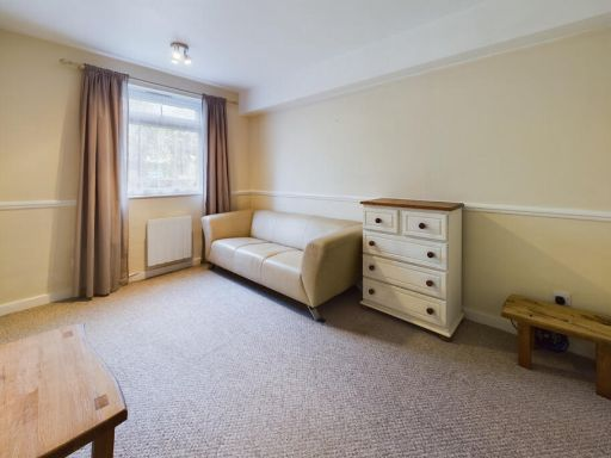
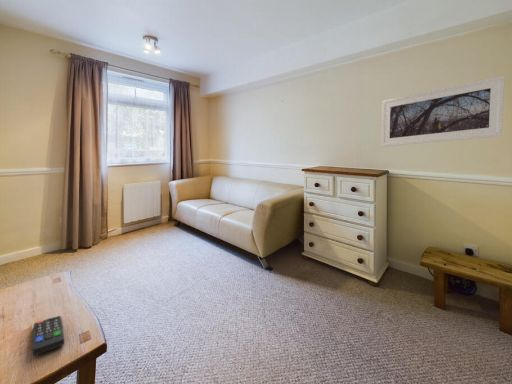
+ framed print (434, 116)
+ remote control (48, 333)
